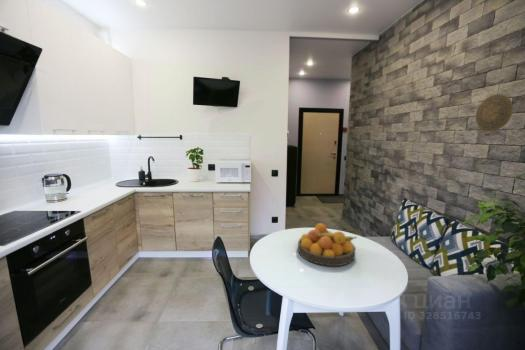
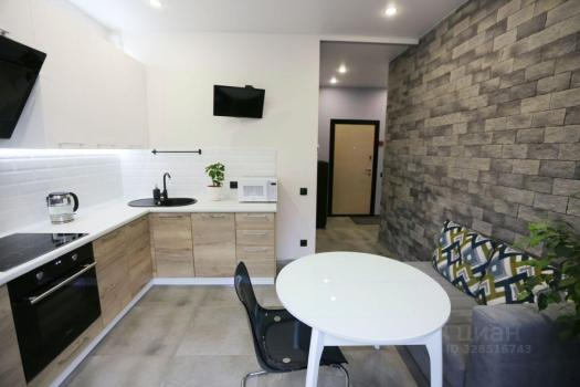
- fruit bowl (326, 240)
- decorative plate (491, 113)
